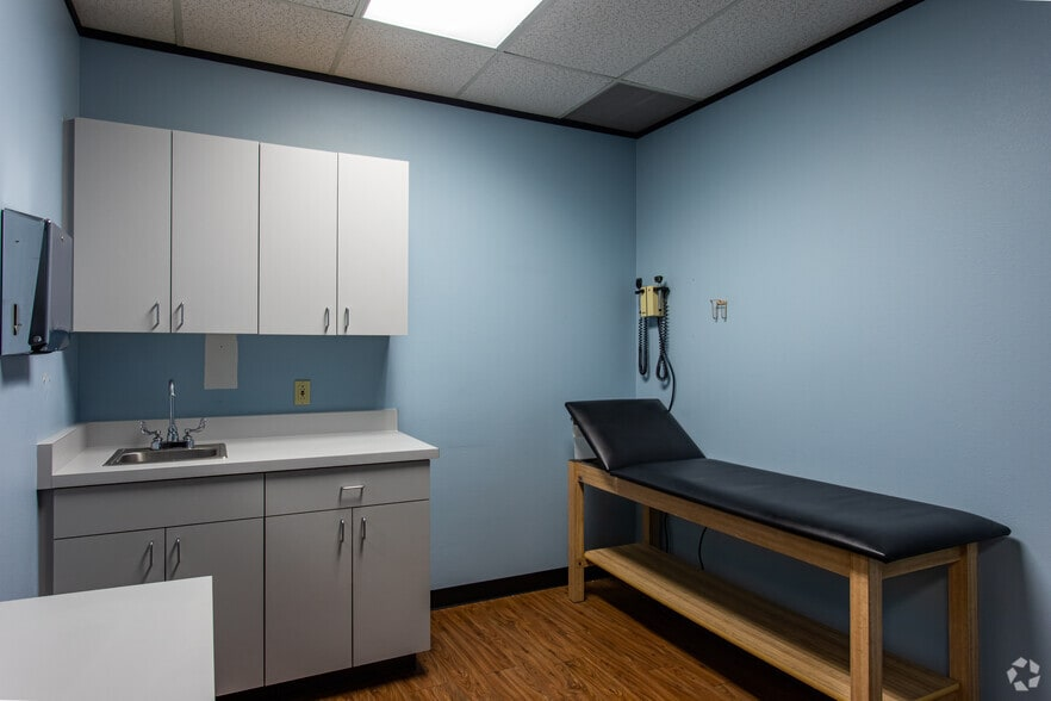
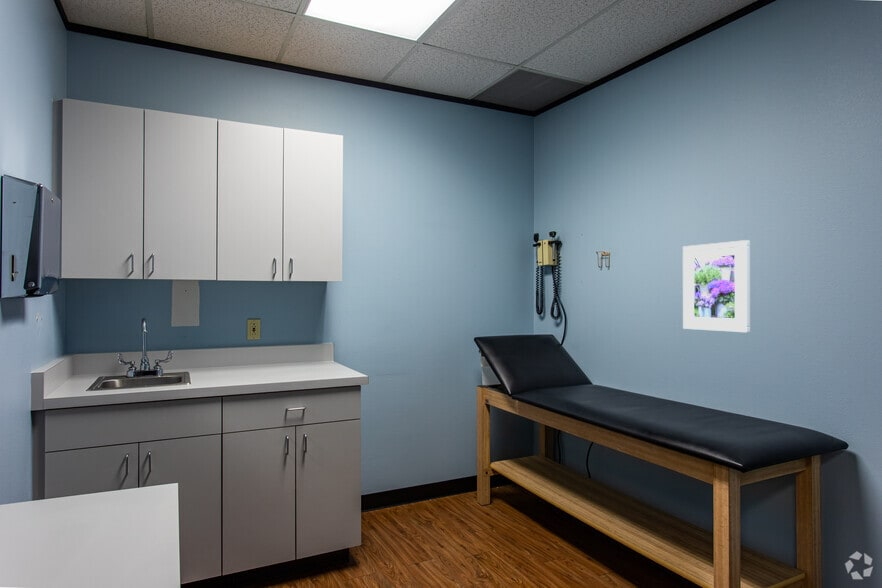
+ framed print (714, 287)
